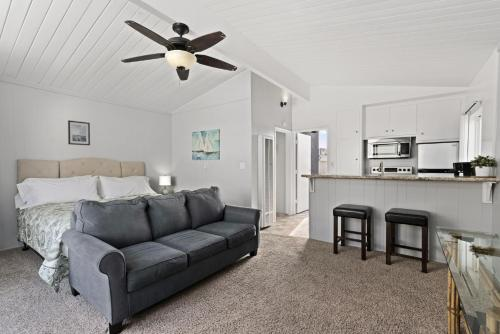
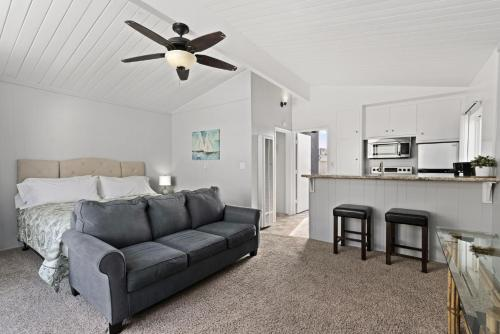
- wall art (79, 133)
